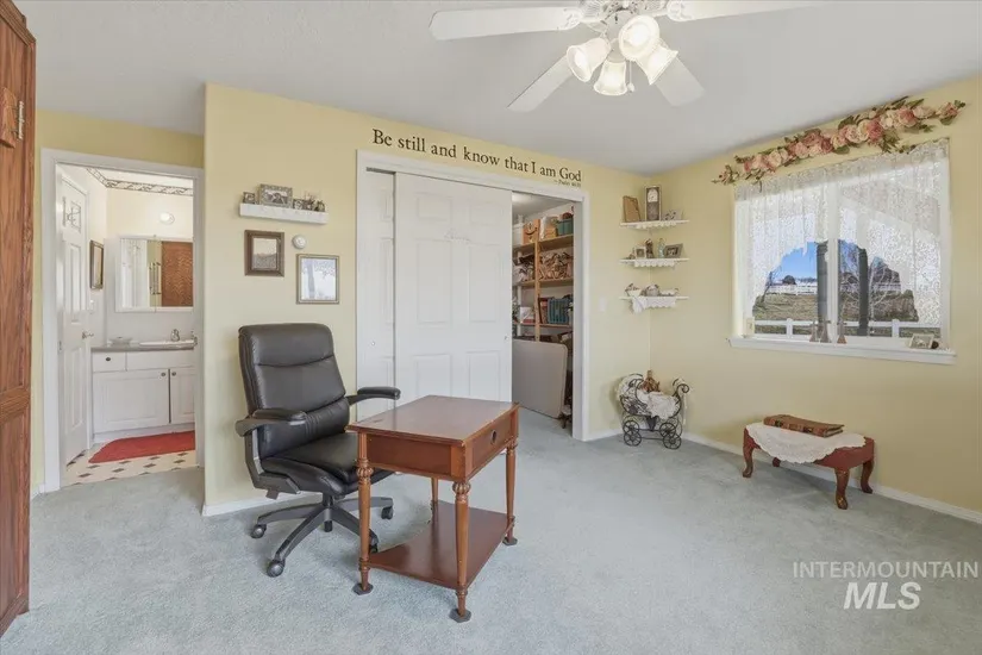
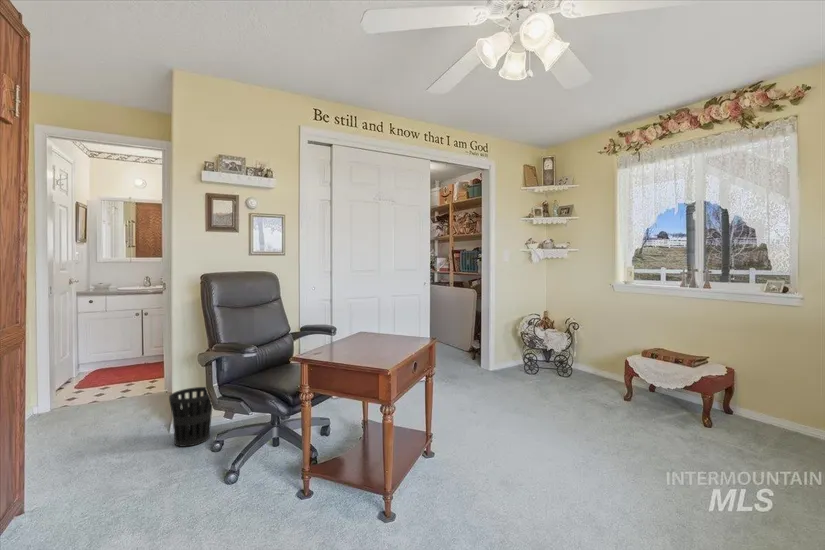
+ wastebasket (192, 416)
